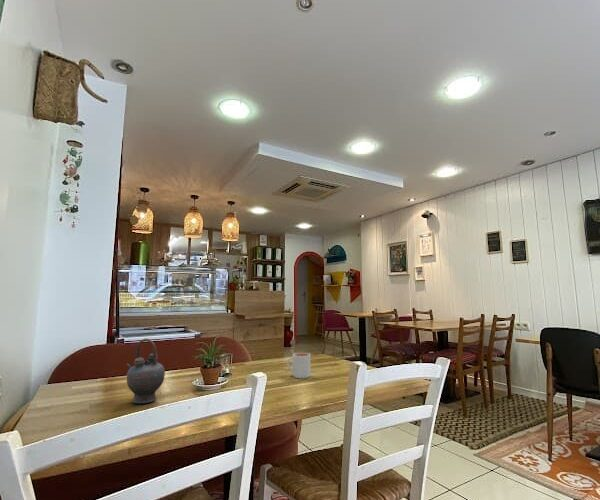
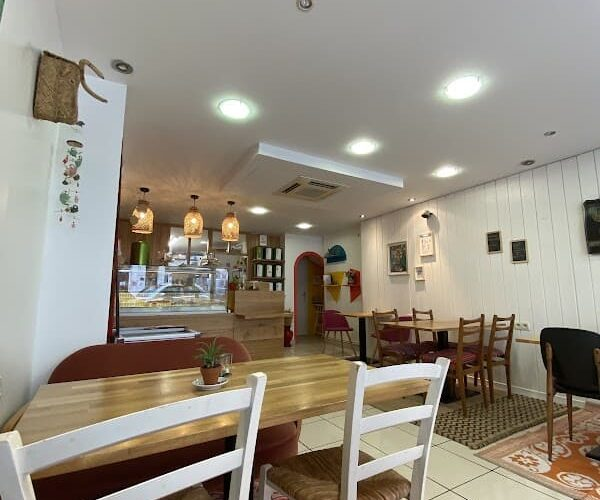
- teapot (143, 368)
- mug (298, 365)
